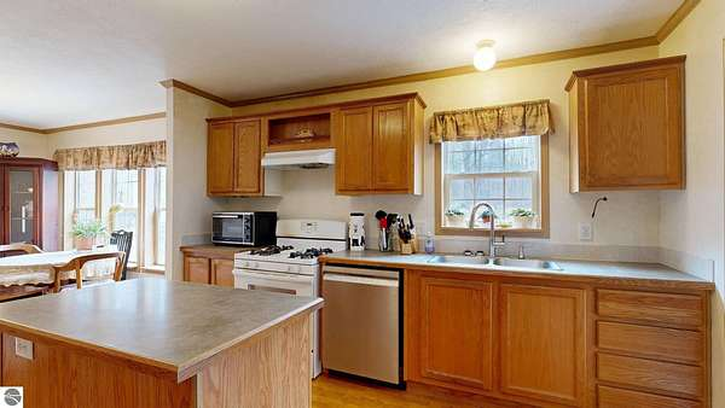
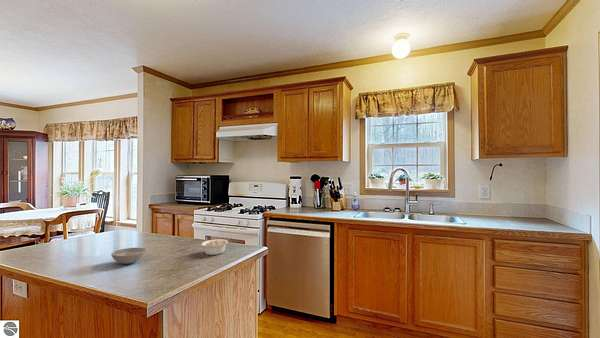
+ legume (215, 246)
+ bowl (129, 256)
